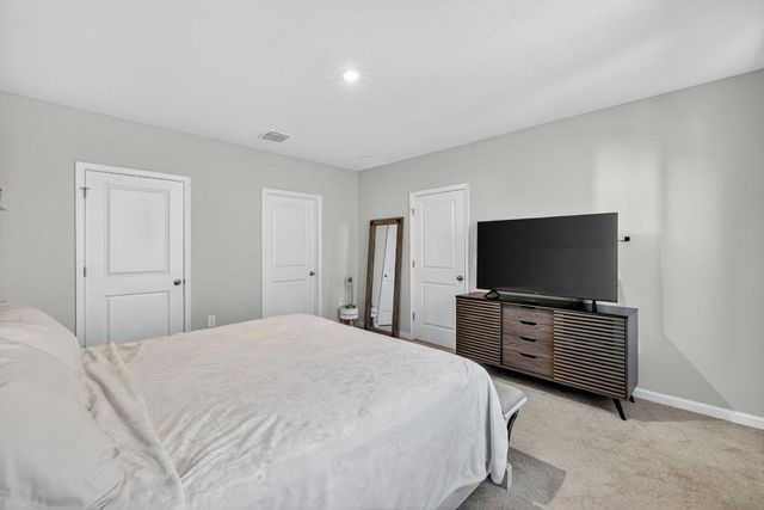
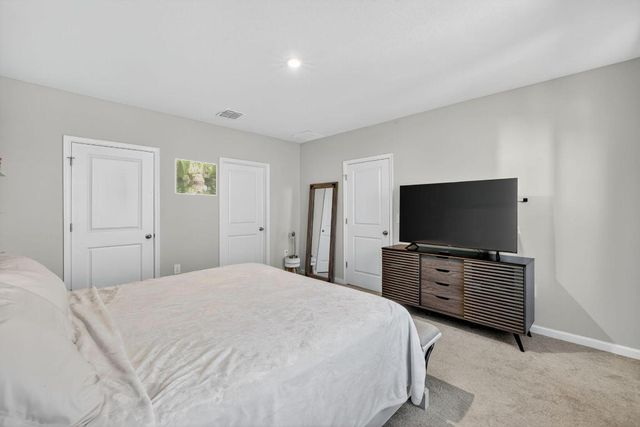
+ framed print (196, 178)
